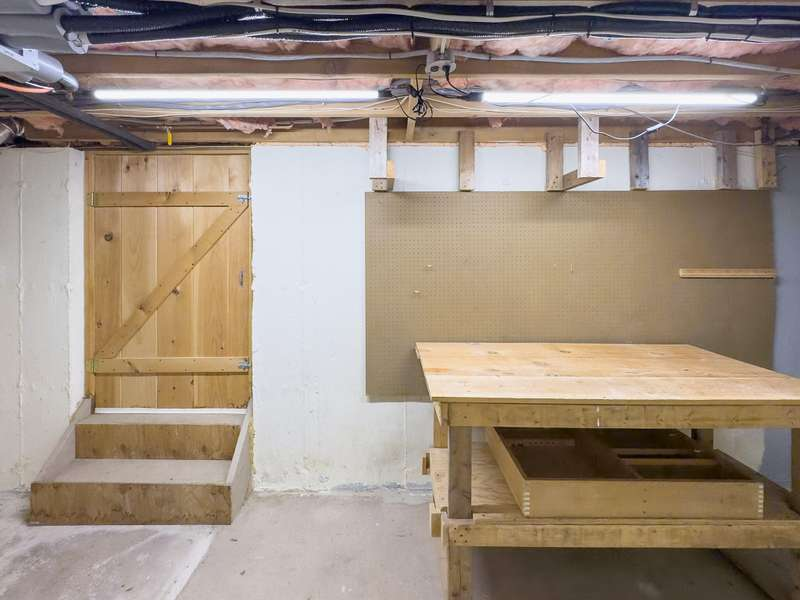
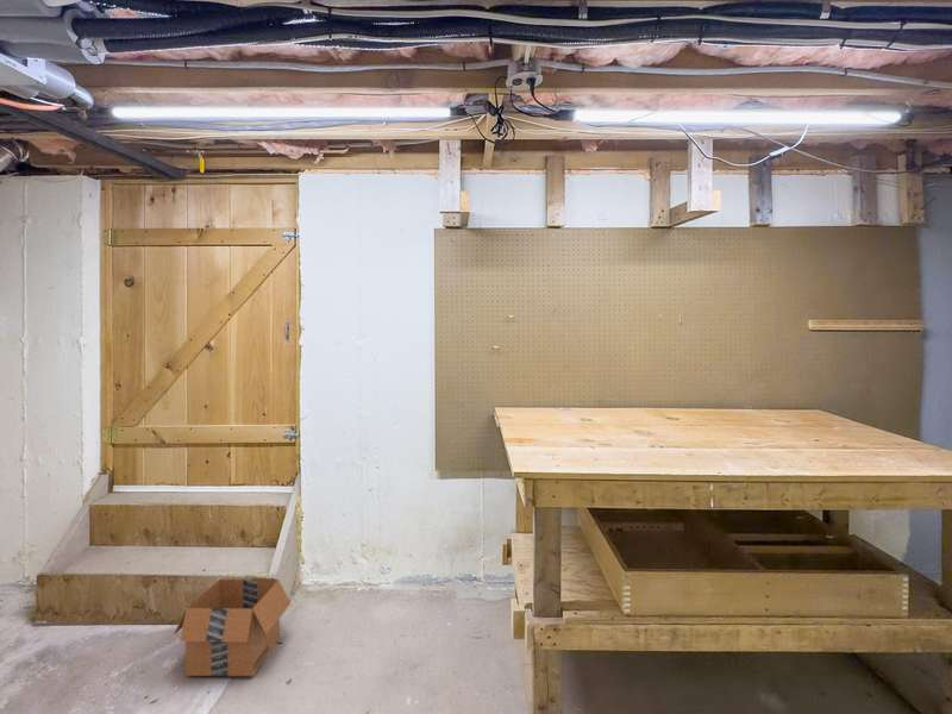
+ cardboard box (236, 624)
